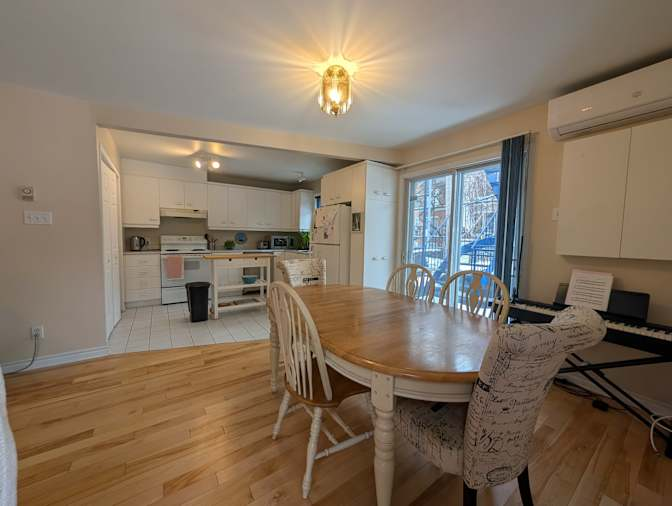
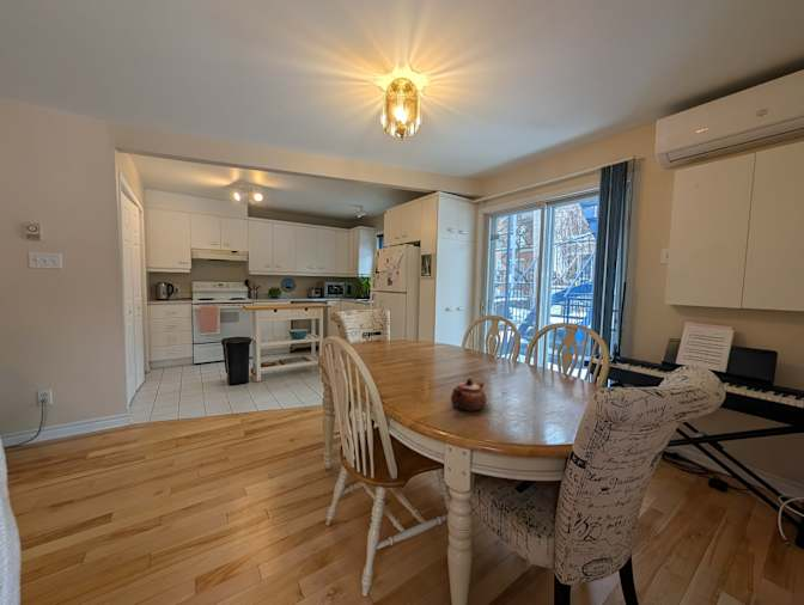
+ teapot (467, 392)
